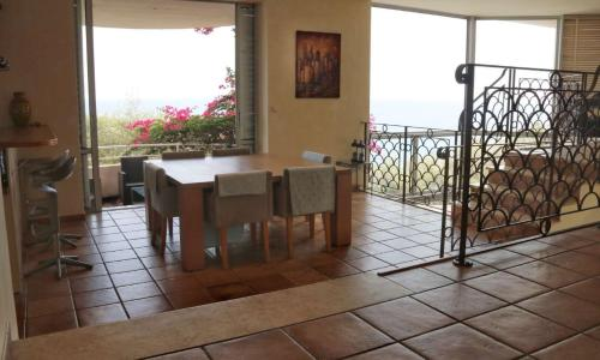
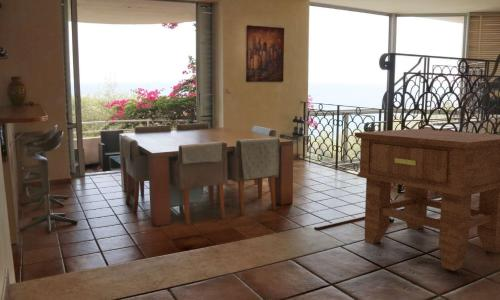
+ side table (433, 190)
